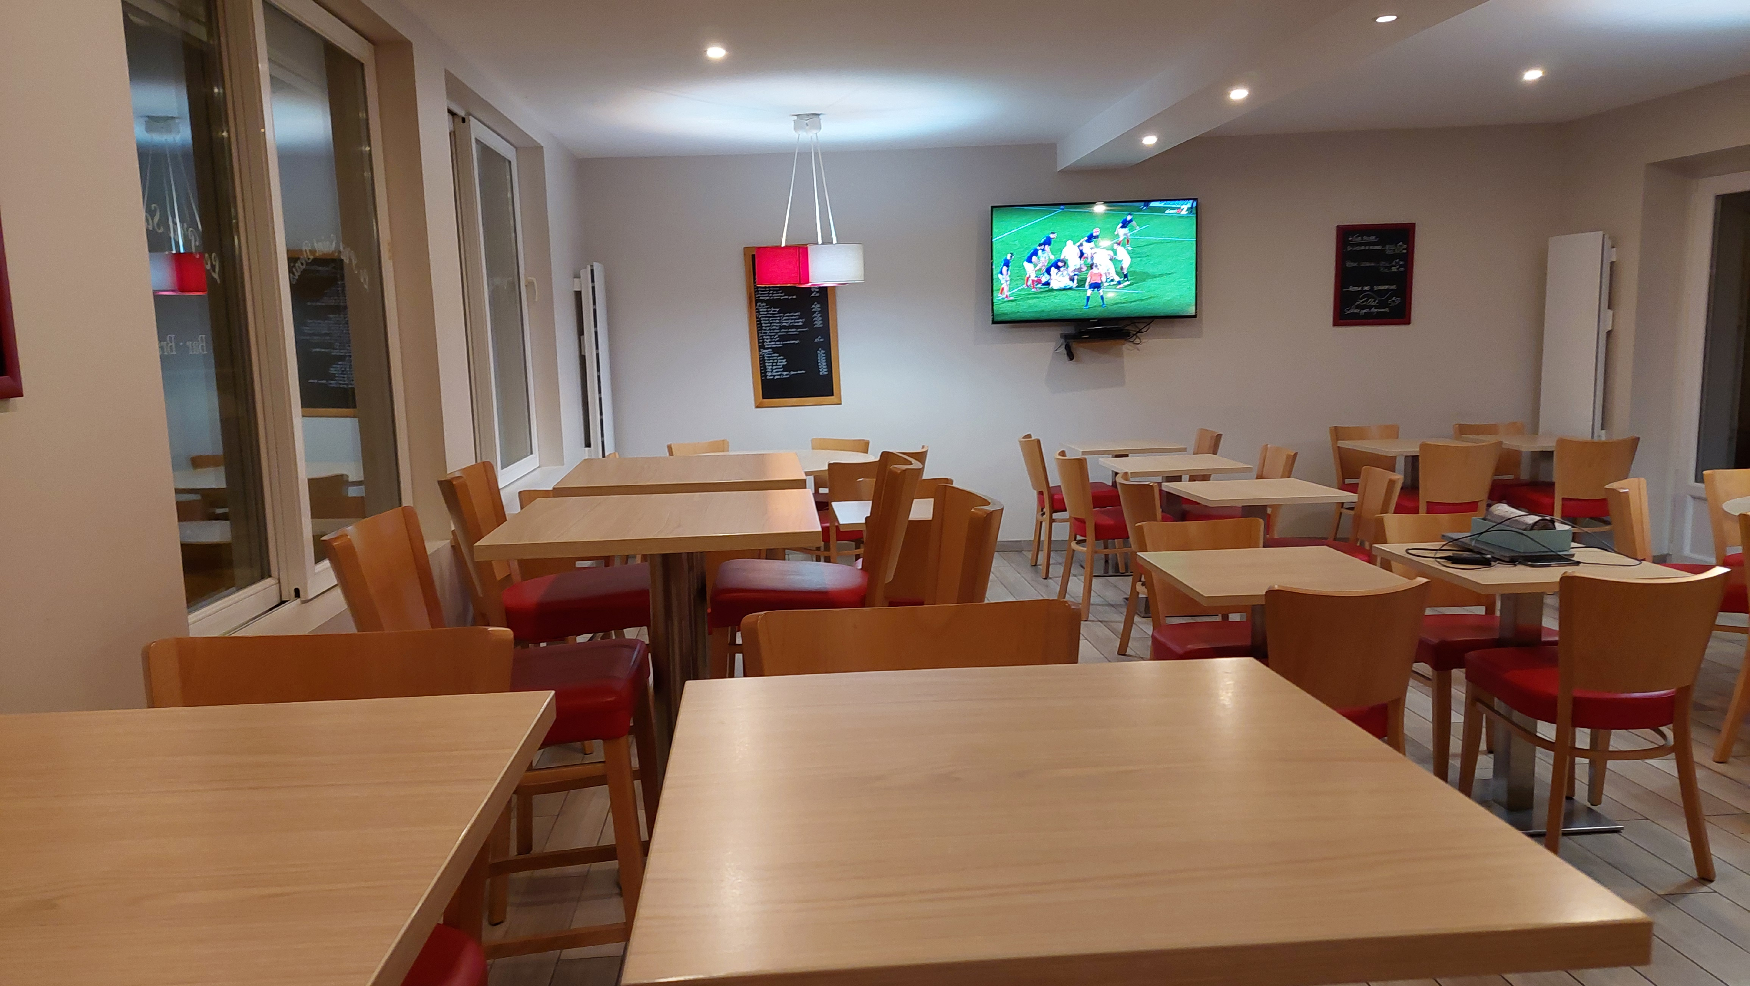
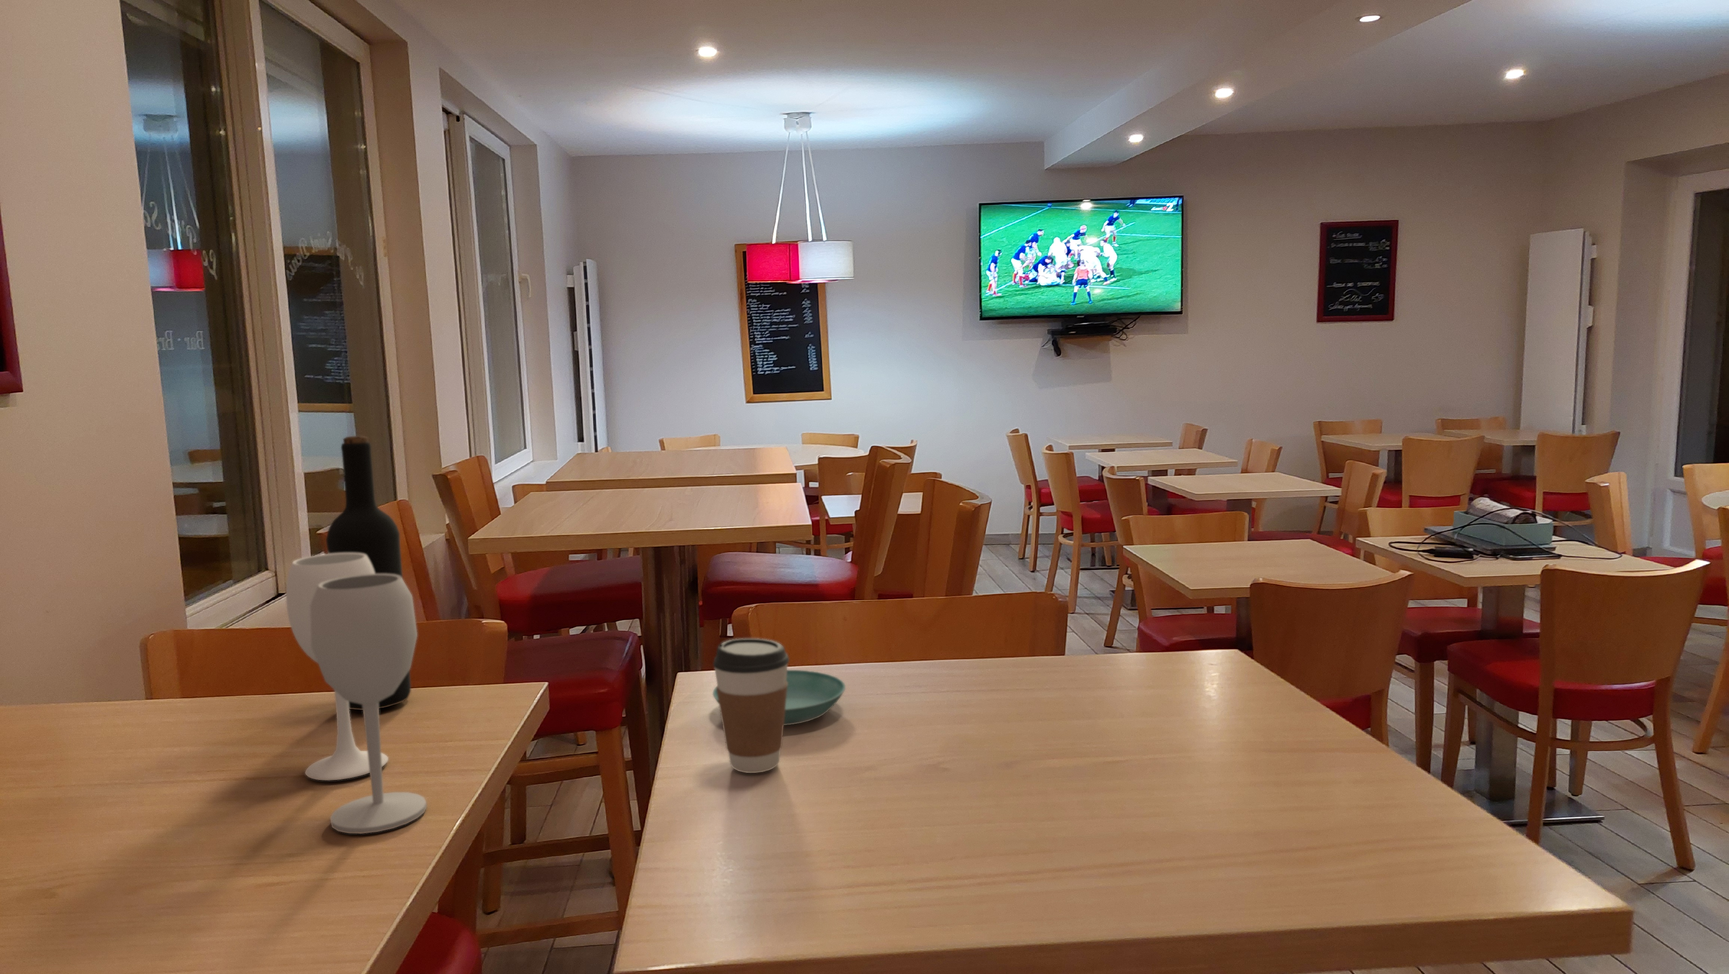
+ saucer (786, 700)
+ wineglass (354, 681)
+ coffee cup (753, 706)
+ wine bottle (374, 569)
